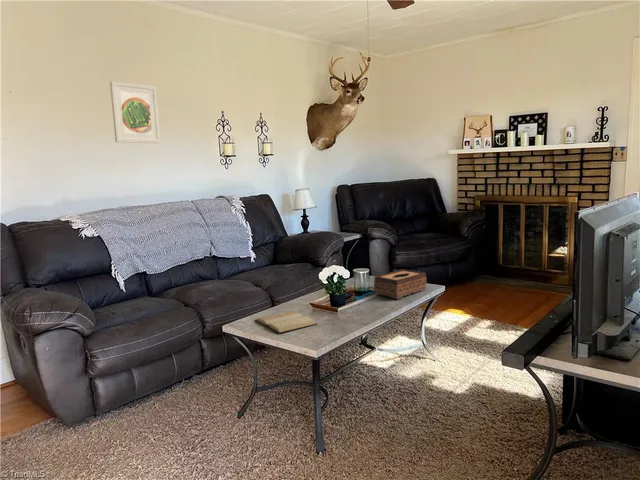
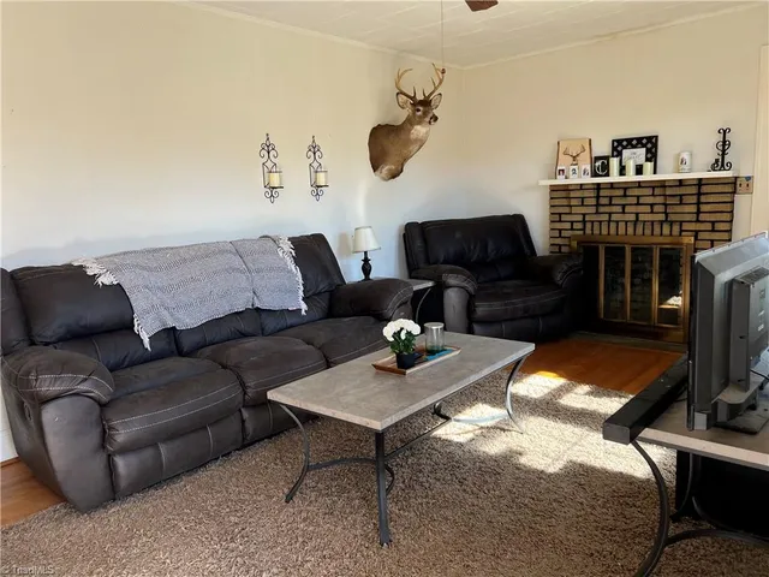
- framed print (136, 113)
- book (285, 320)
- tissue box (400, 283)
